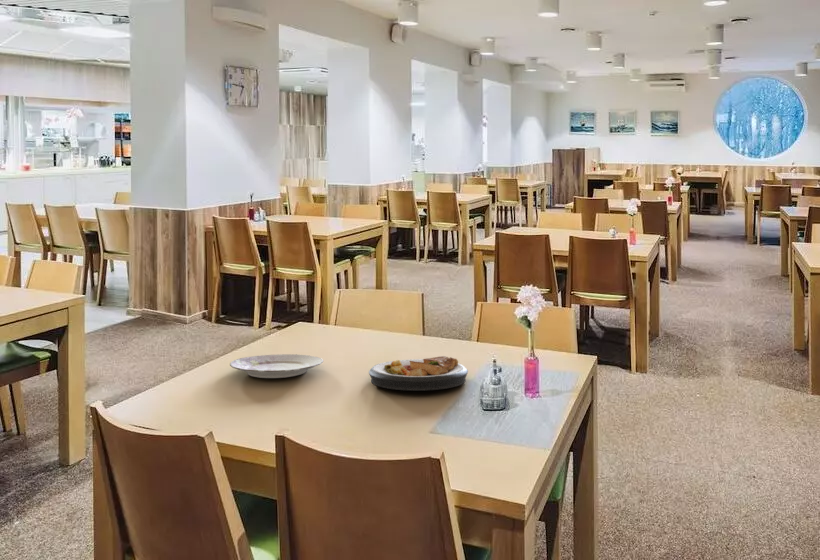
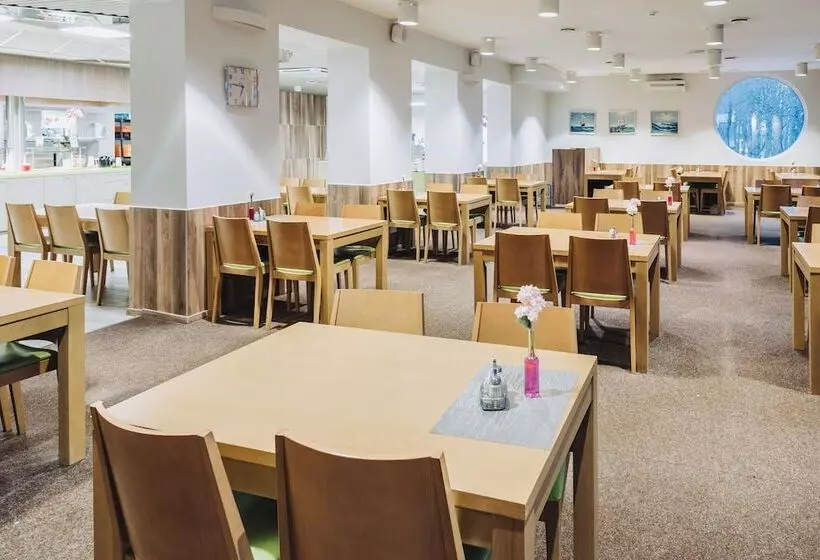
- plate (418, 369)
- plate (277, 366)
